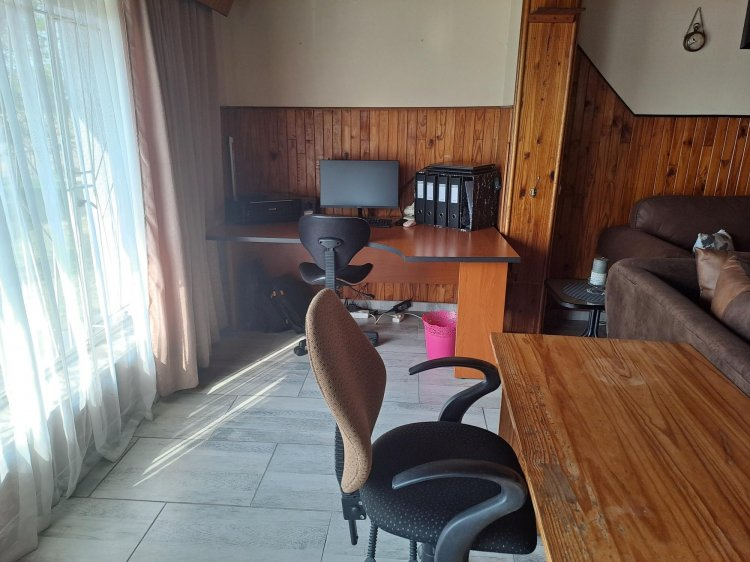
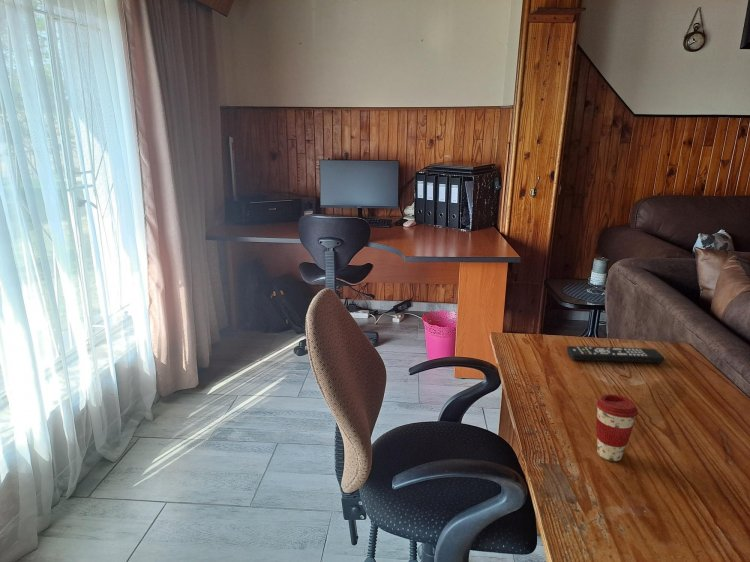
+ coffee cup (613, 428)
+ remote control (614, 354)
